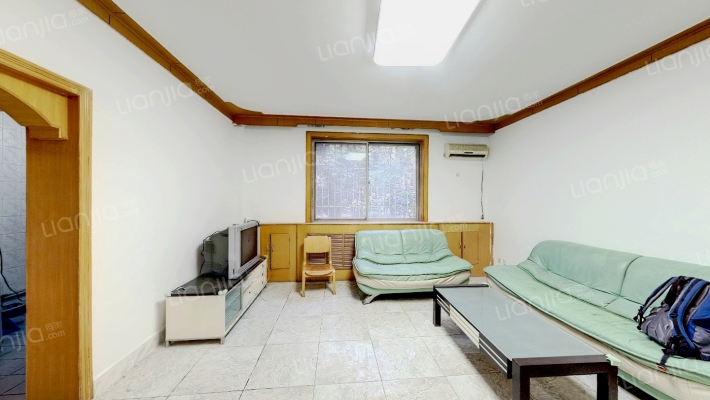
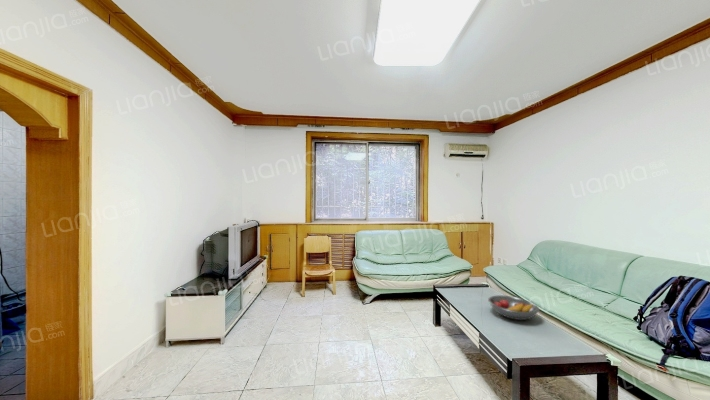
+ fruit bowl (512, 307)
